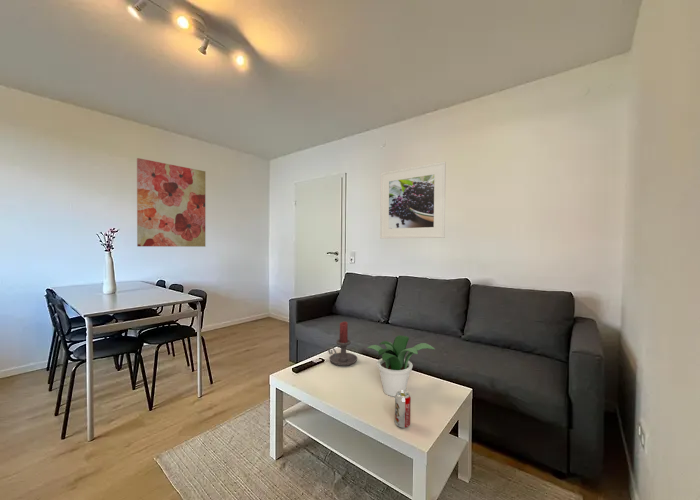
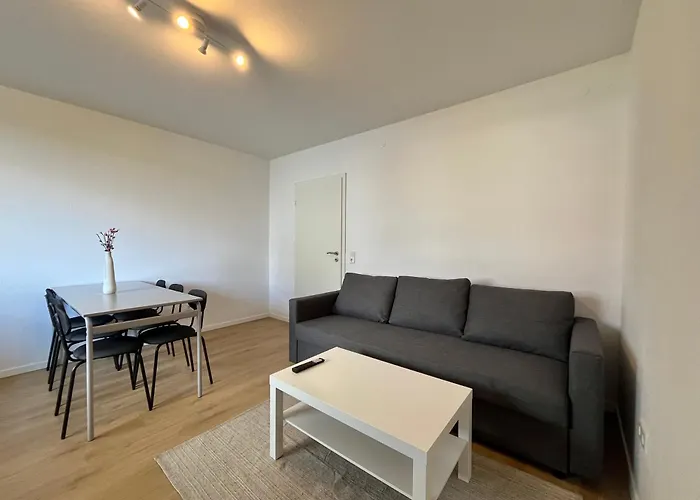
- beverage can (402, 409)
- wall art (173, 206)
- potted plant (399, 366)
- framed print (410, 203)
- candle holder (340, 340)
